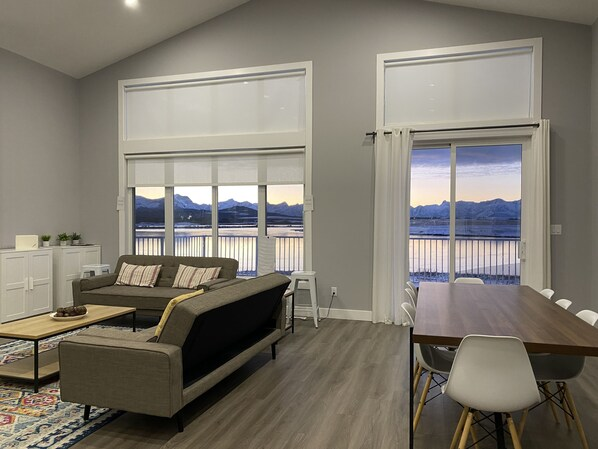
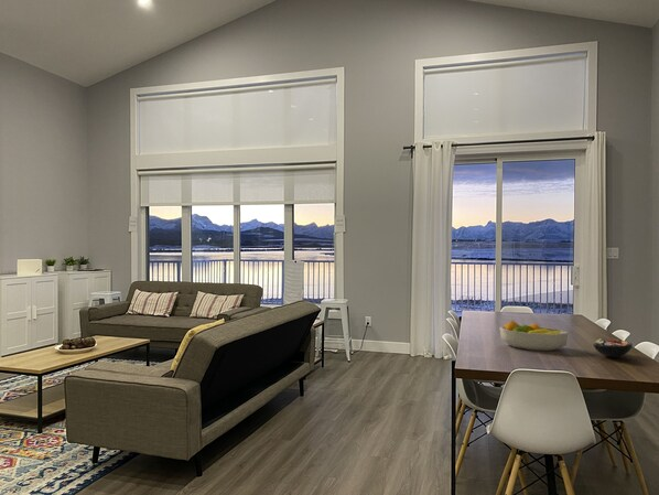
+ fruit bowl (532, 334)
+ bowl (612, 348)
